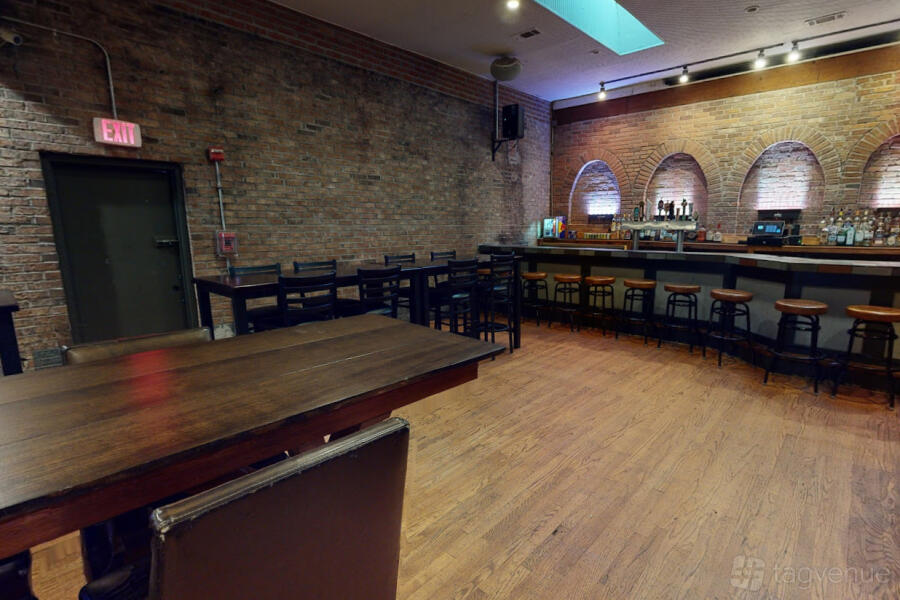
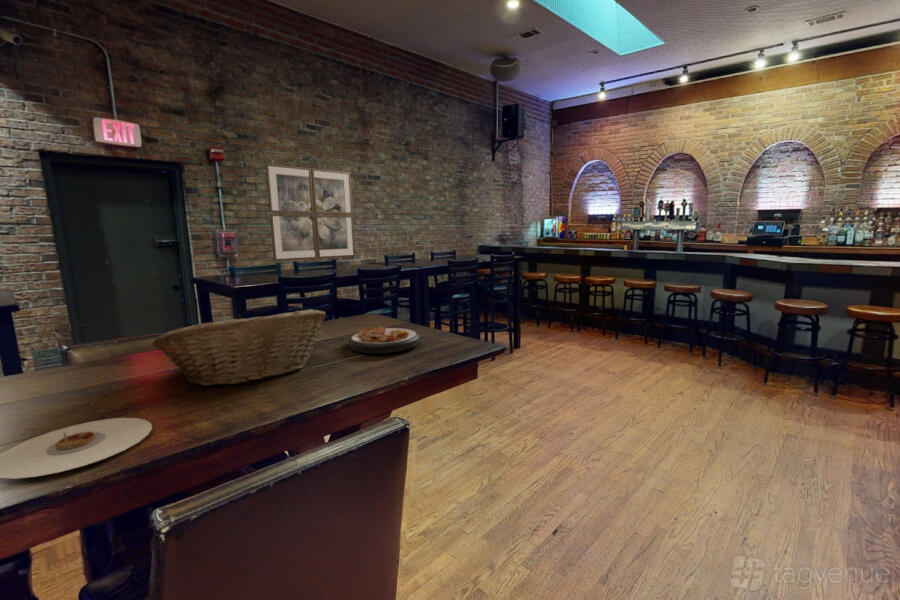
+ plate (76, 438)
+ plate (384, 336)
+ fruit basket (248, 341)
+ wall art (314, 213)
